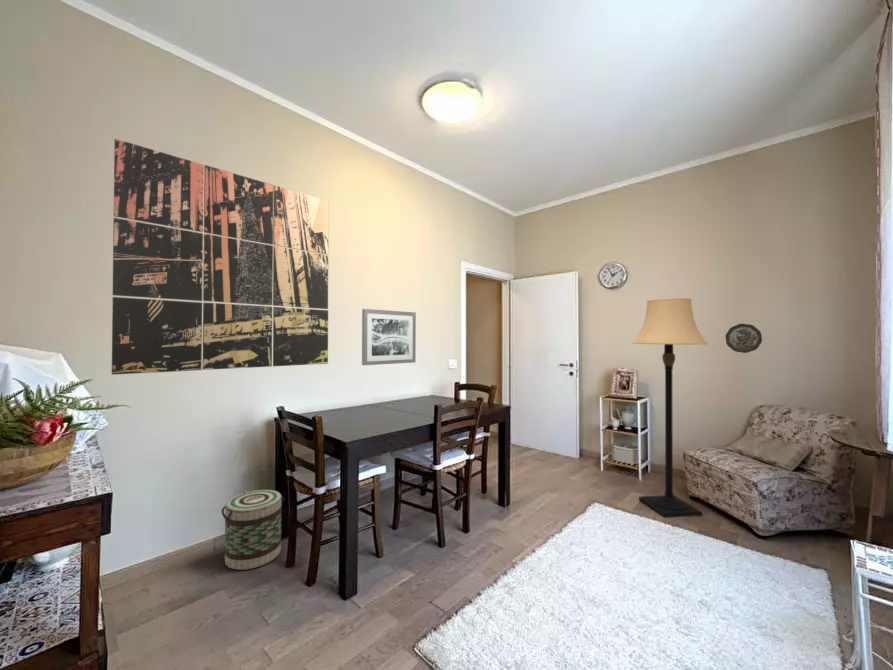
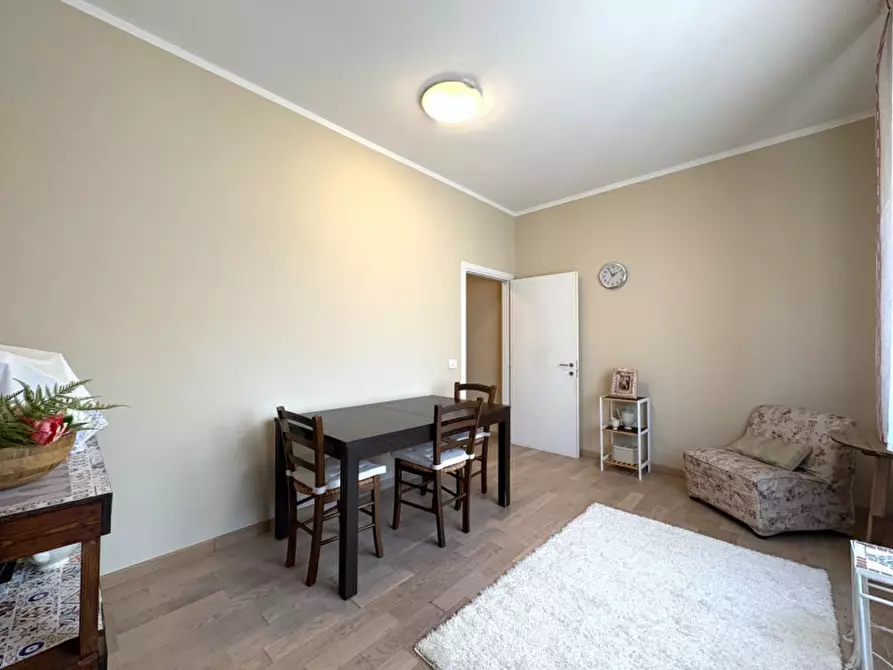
- wall art (390, 337)
- wall art (240, 271)
- basket (253, 525)
- lamp (668, 403)
- decorative plate (743, 338)
